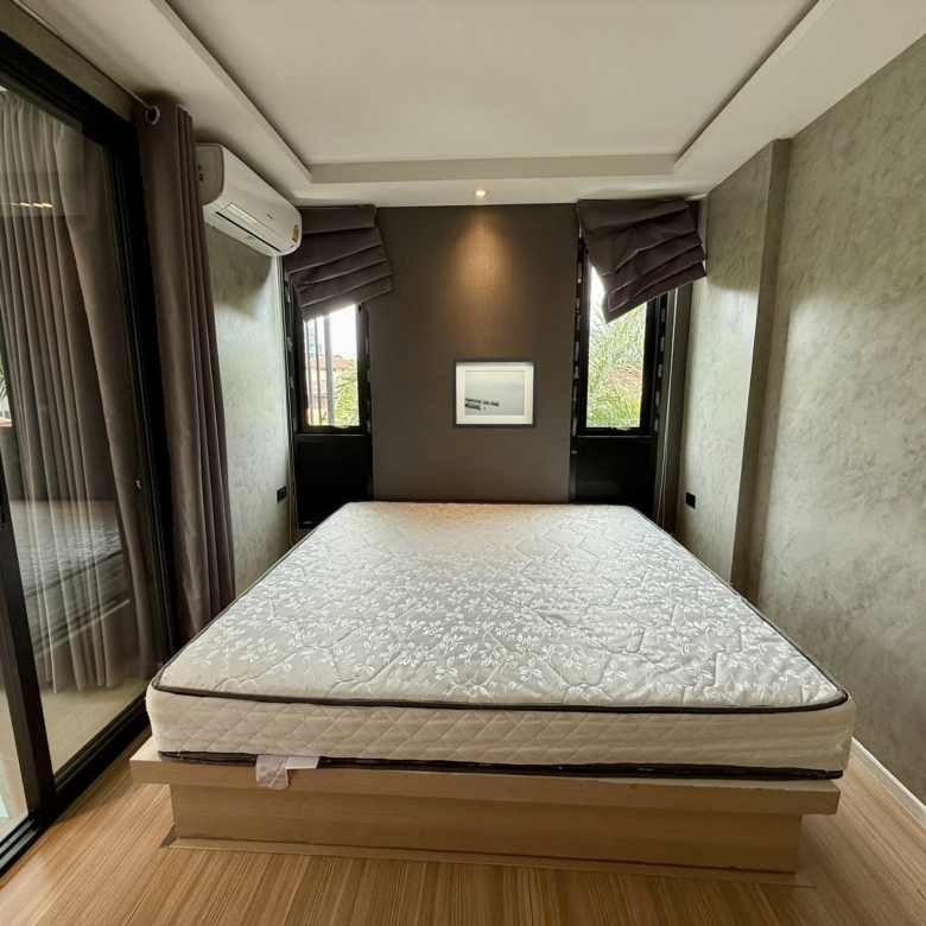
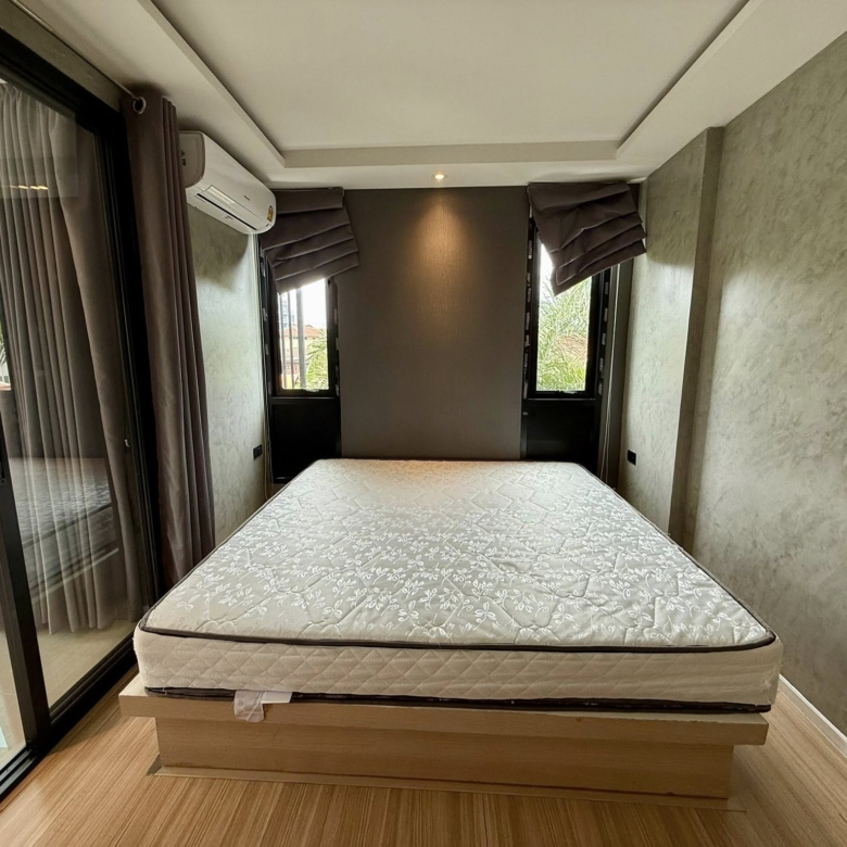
- wall art (494, 393)
